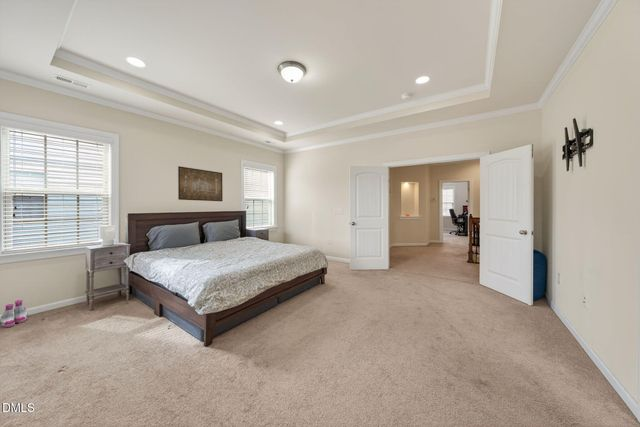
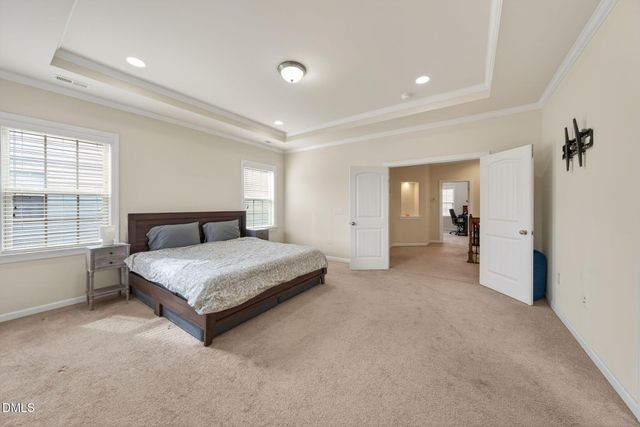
- wall art (202, 185)
- boots (14, 312)
